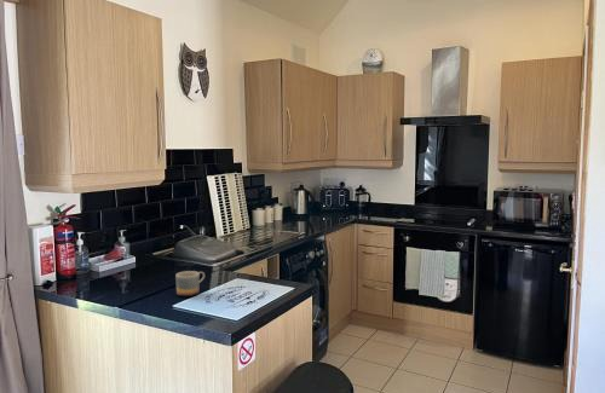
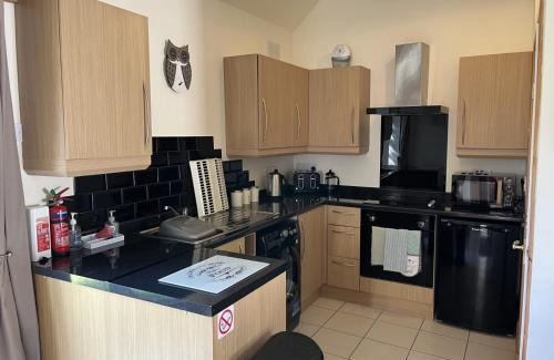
- mug (191, 283)
